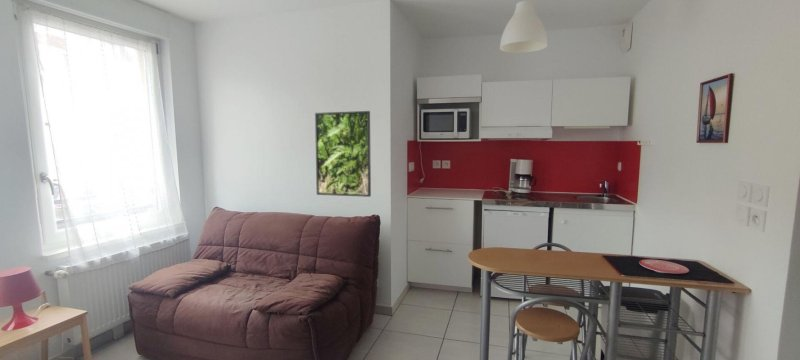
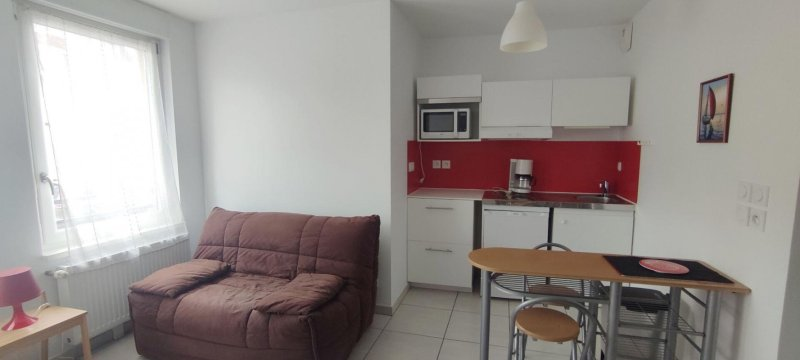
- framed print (342, 154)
